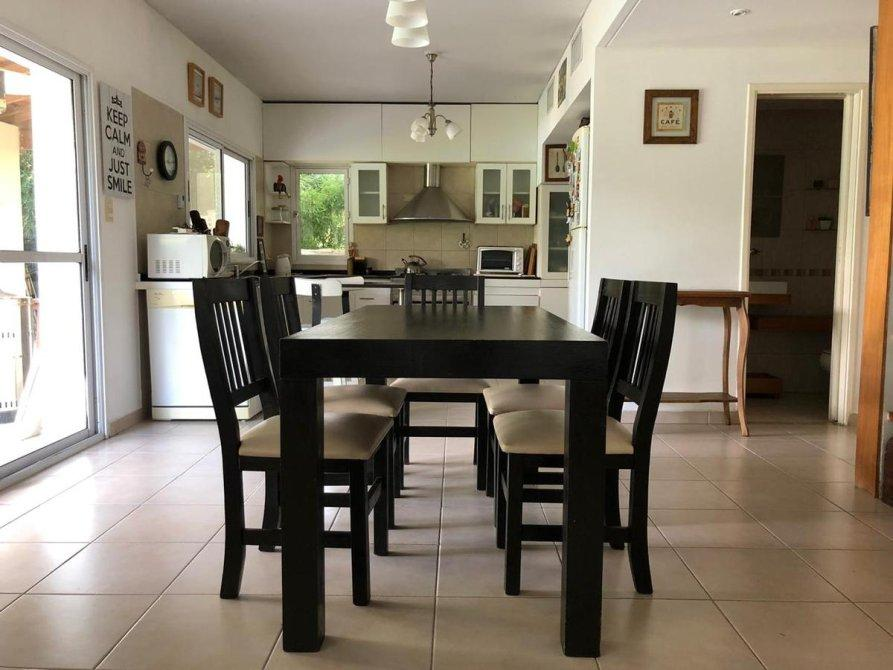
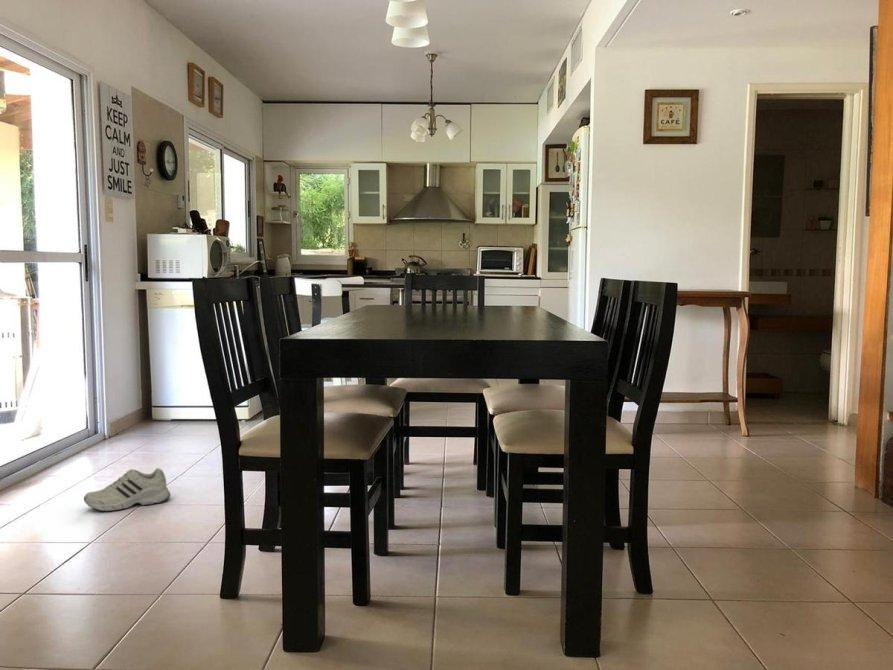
+ shoe (127, 487)
